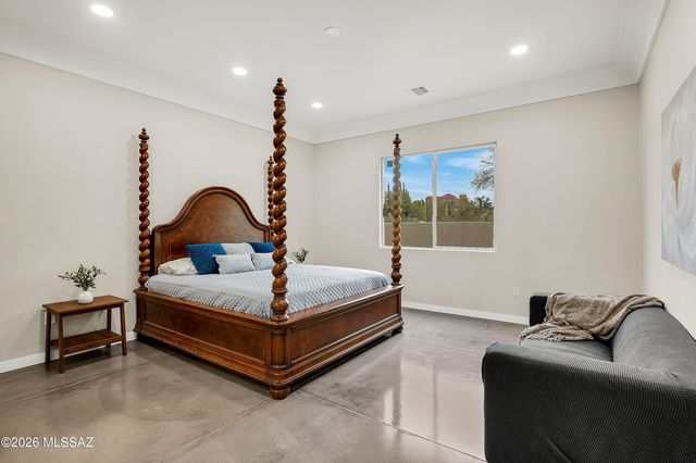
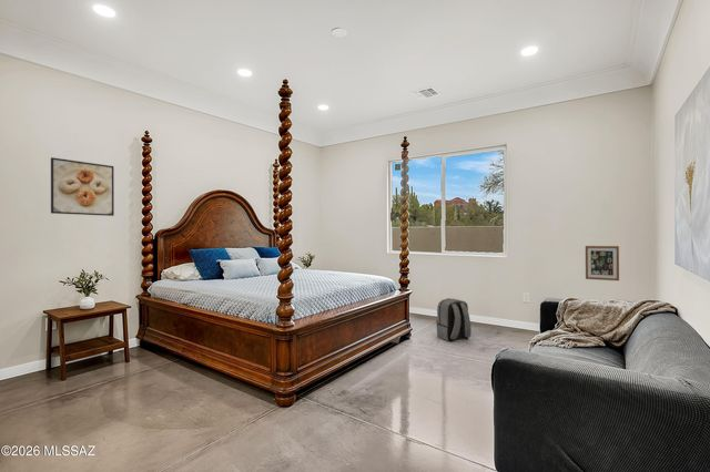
+ wall art (601, 263)
+ backpack (454, 318)
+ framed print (83, 188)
